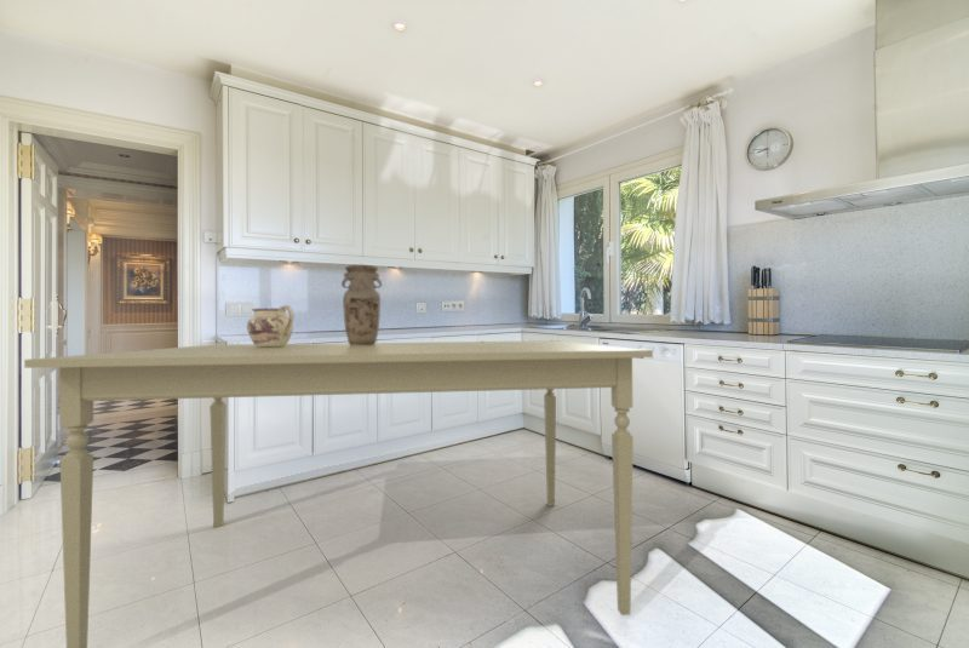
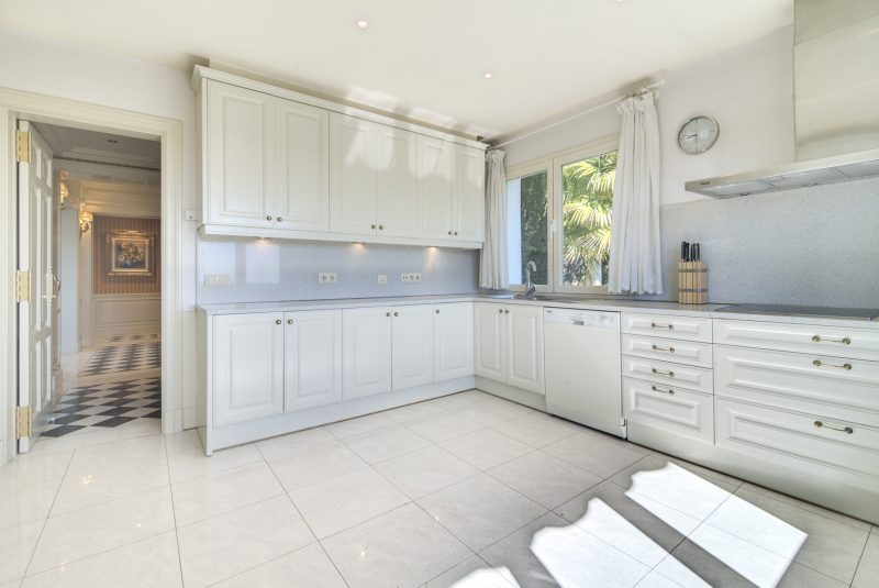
- vase (361, 305)
- dining table (383, 392)
- pitcher (271, 326)
